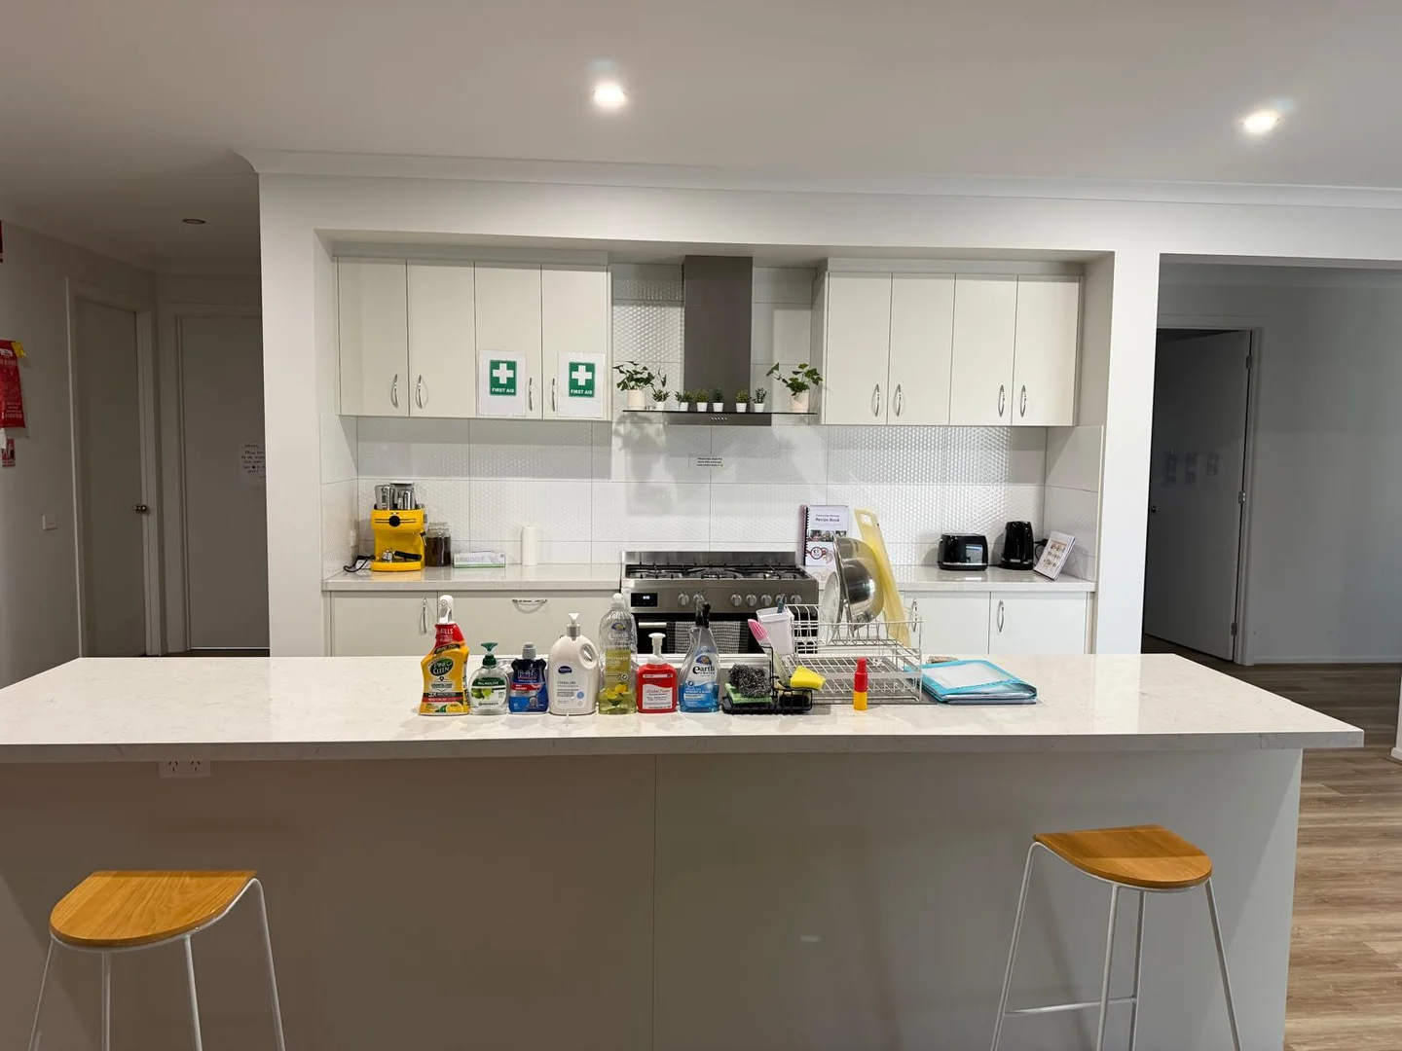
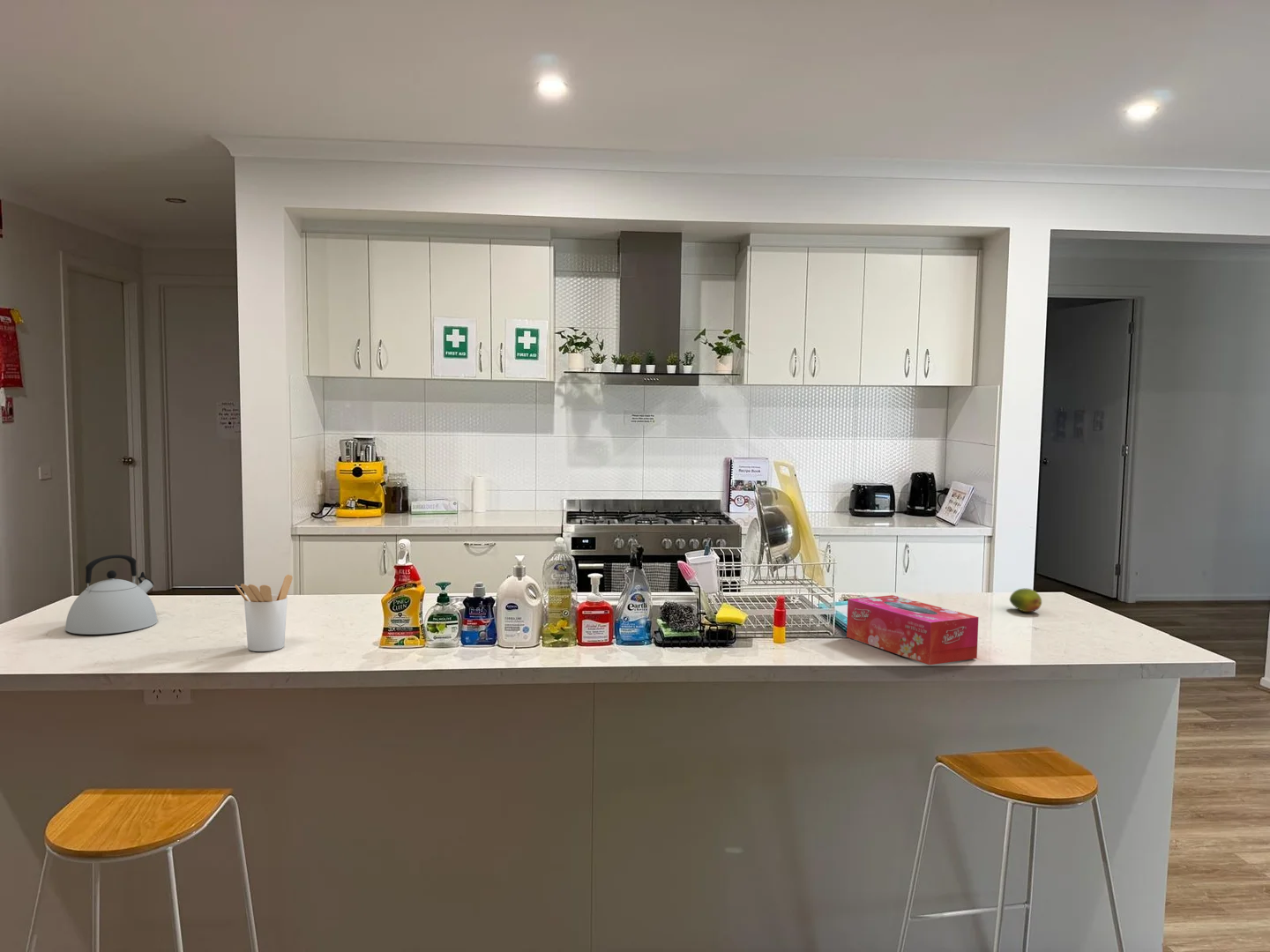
+ kettle (113, 590)
+ utensil holder (263, 613)
+ fruit (1026, 599)
+ tissue box (909, 627)
